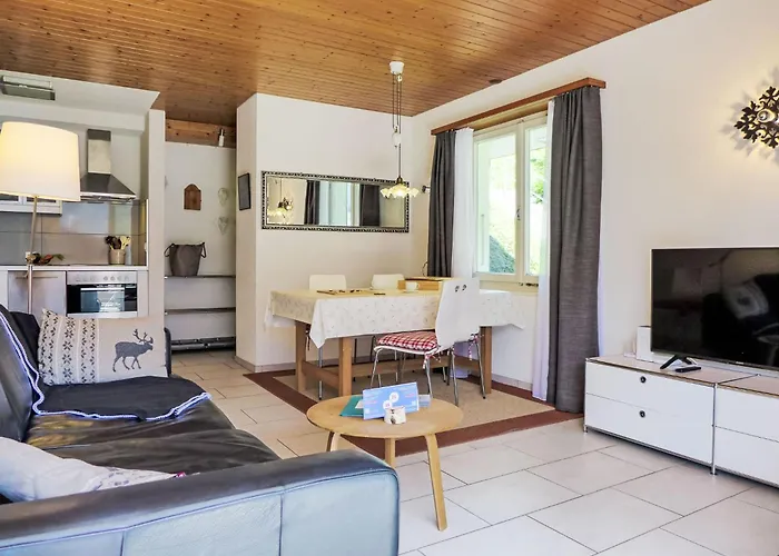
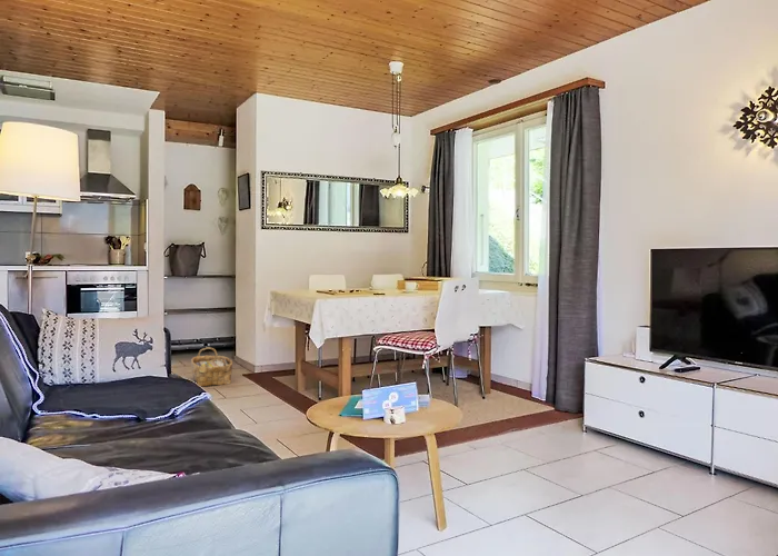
+ woven basket (211, 366)
